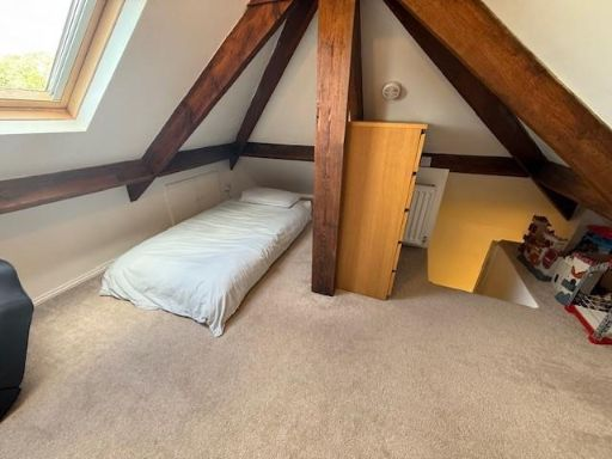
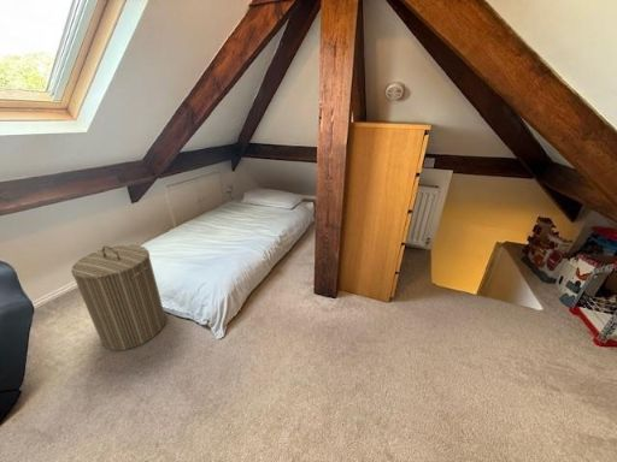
+ laundry hamper (122, 290)
